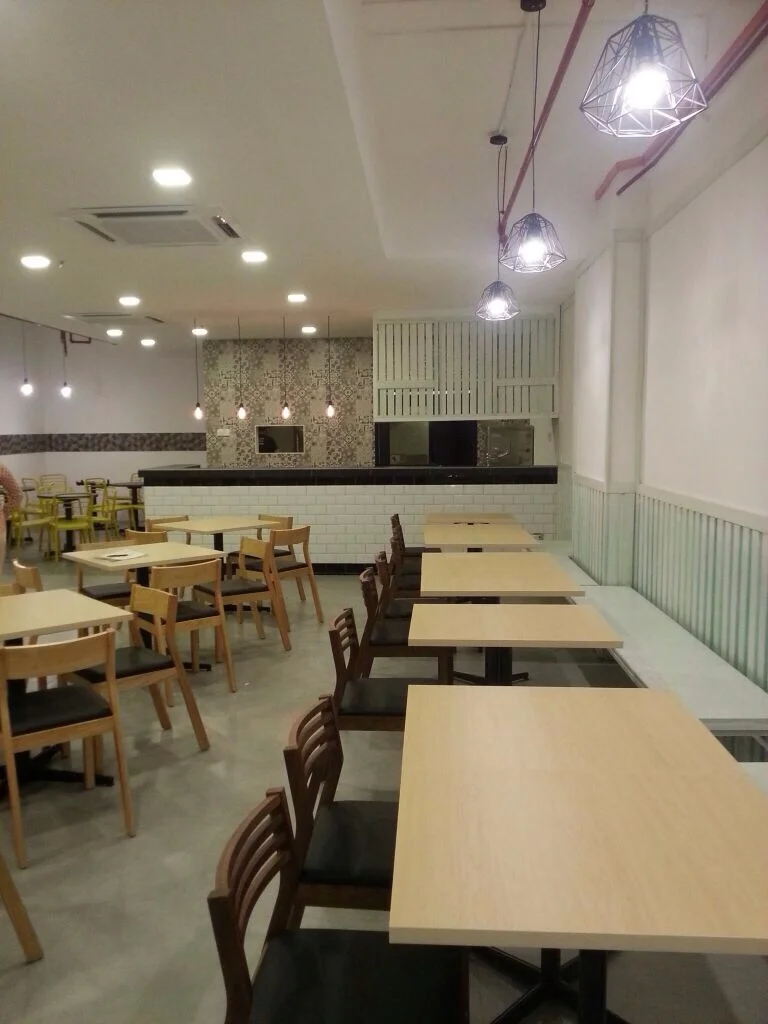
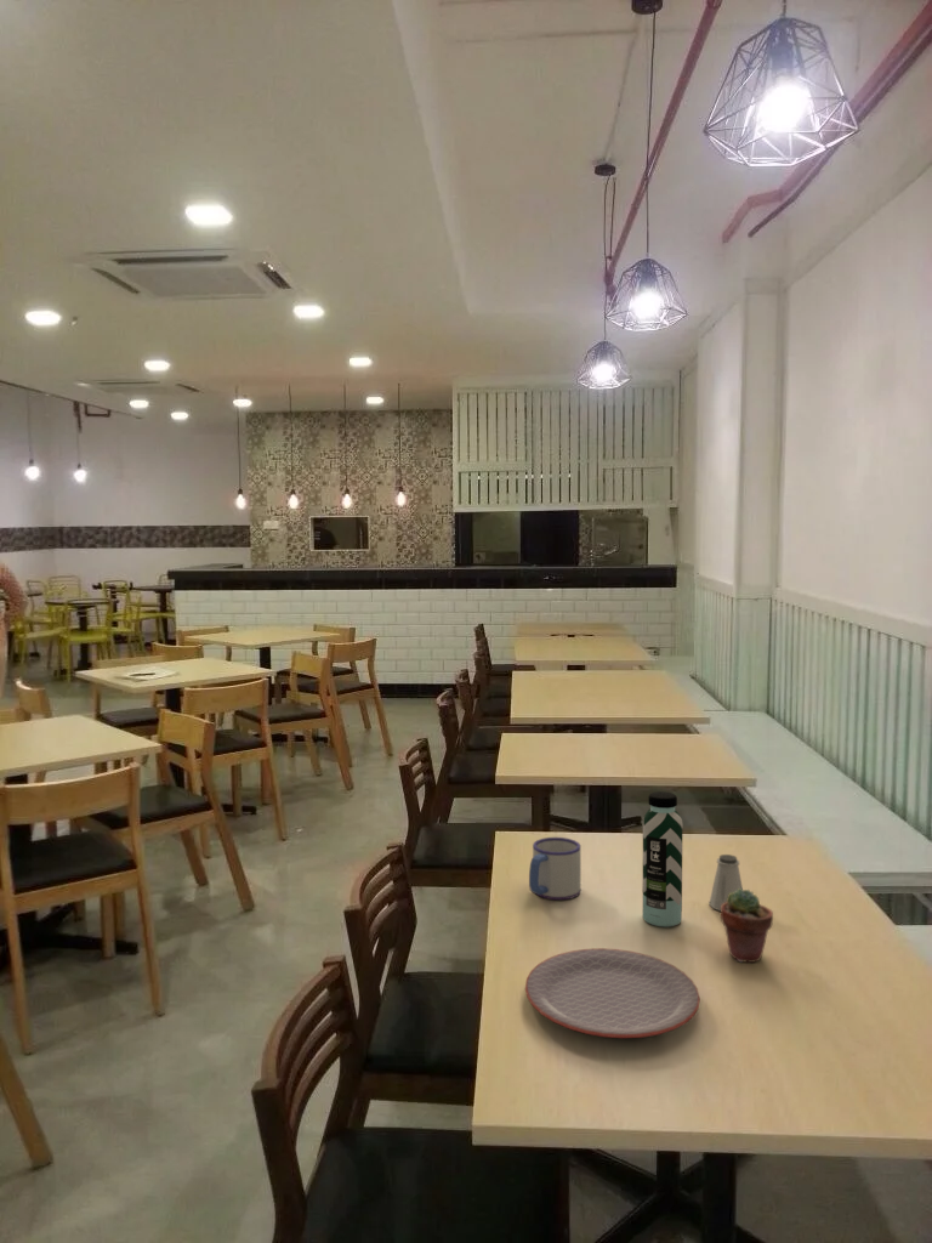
+ plate (610, 994)
+ potted succulent (745, 923)
+ water bottle (661, 857)
+ saltshaker (727, 881)
+ mug (551, 869)
